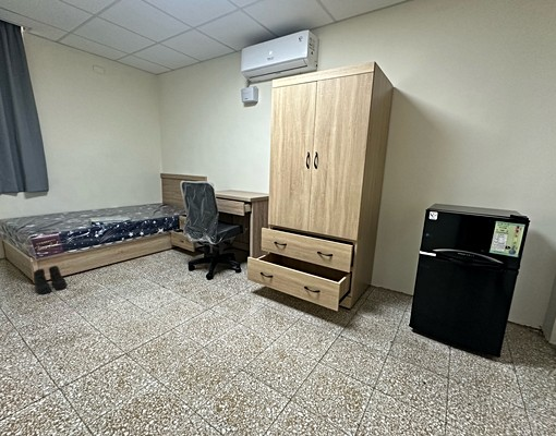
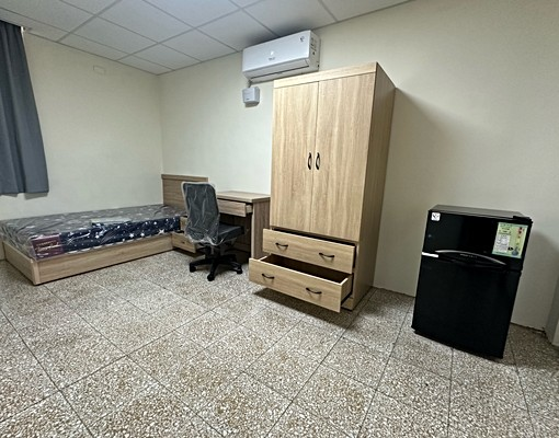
- boots (50, 278)
